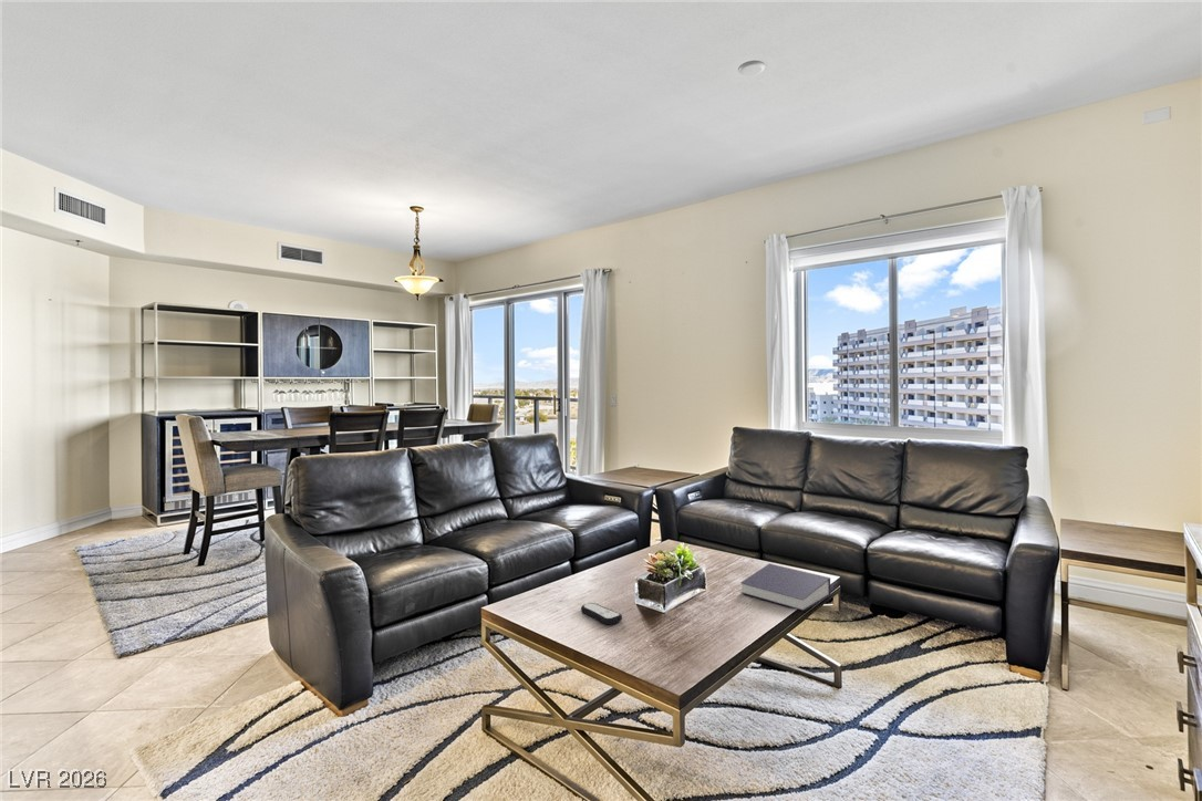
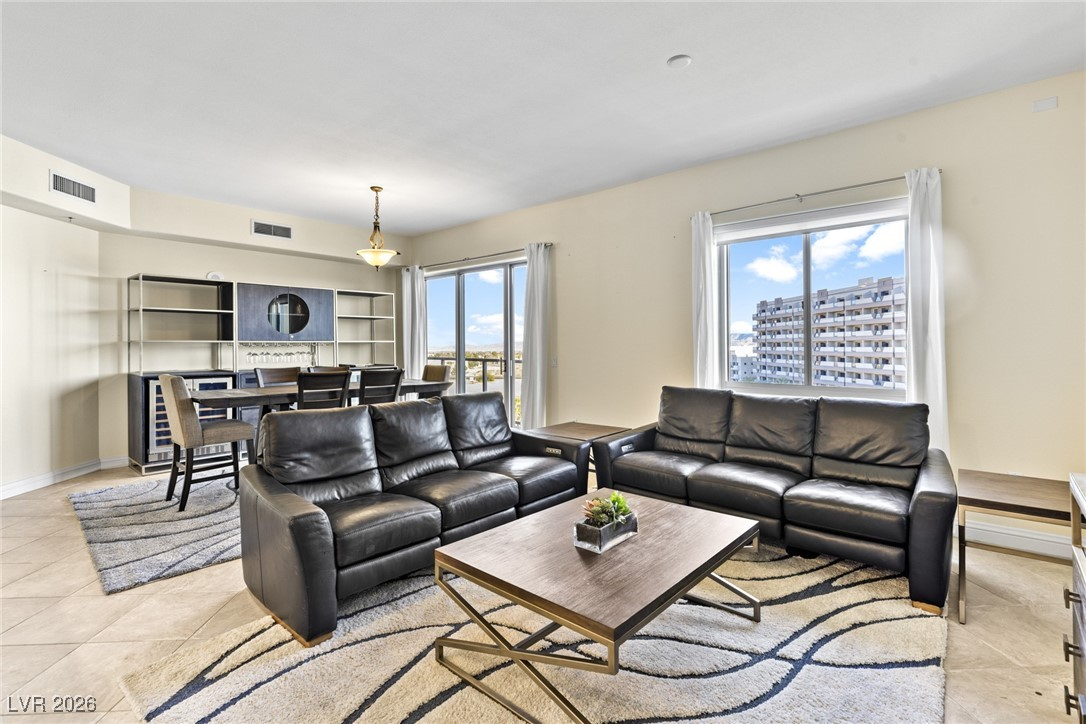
- remote control (600, 612)
- book (785, 585)
